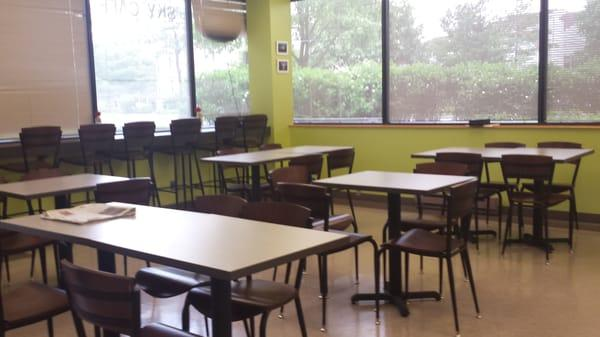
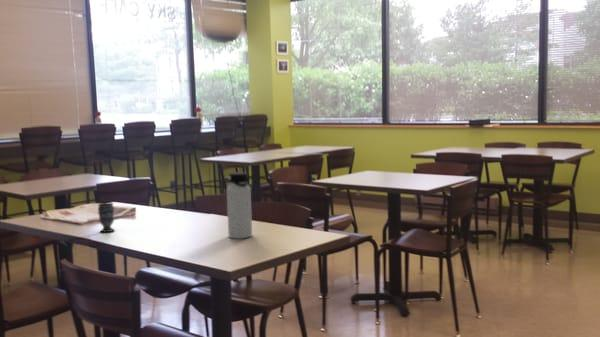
+ water bottle (239, 204)
+ cup (106, 217)
